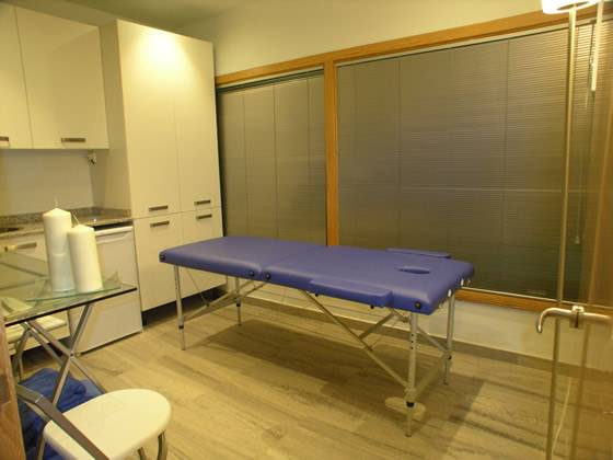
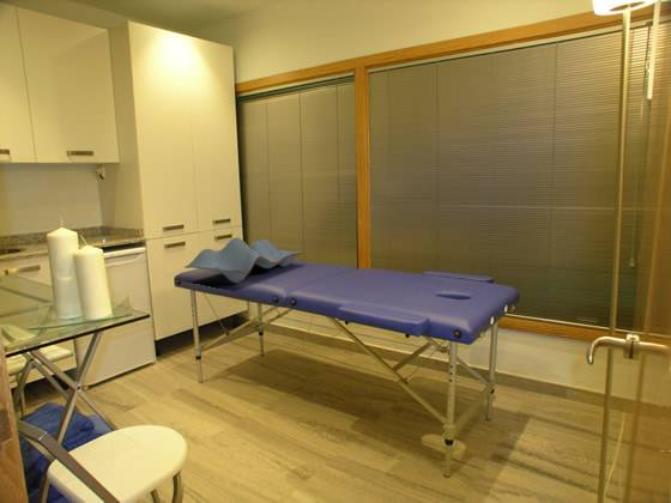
+ towel (249, 254)
